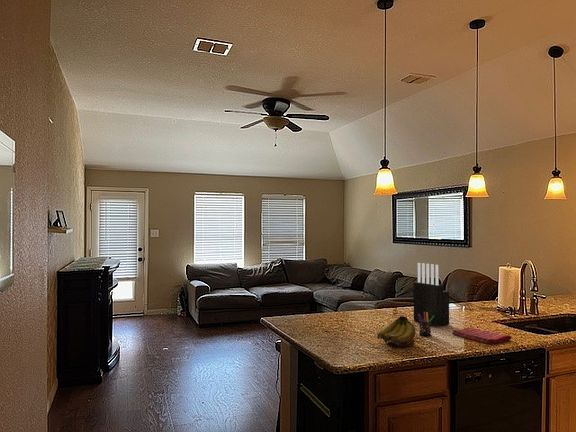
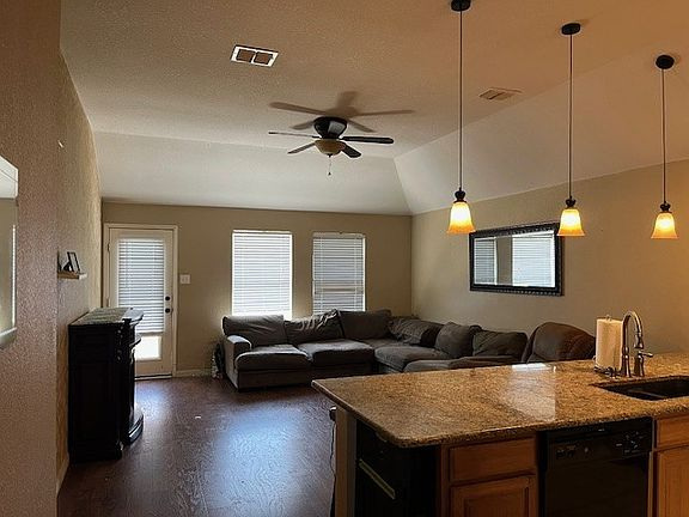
- fruit (396, 330)
- dish towel (481, 334)
- pen holder (426, 323)
- knife block (432, 292)
